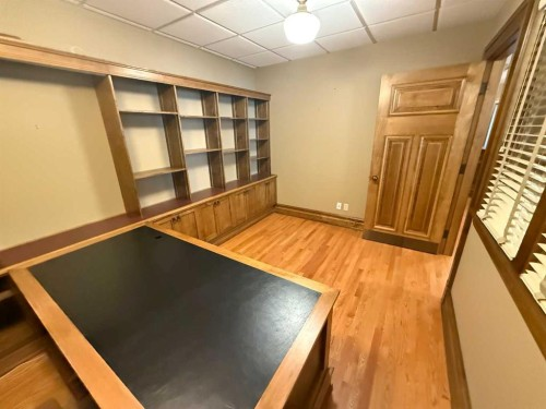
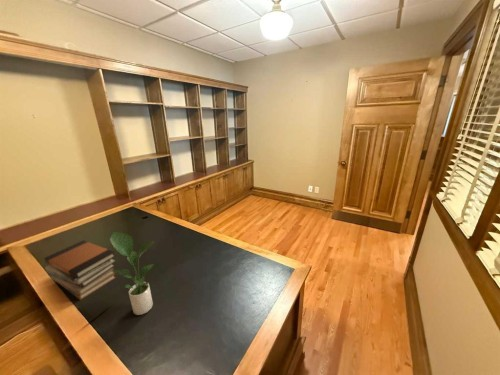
+ potted plant (135, 276)
+ book stack (82, 267)
